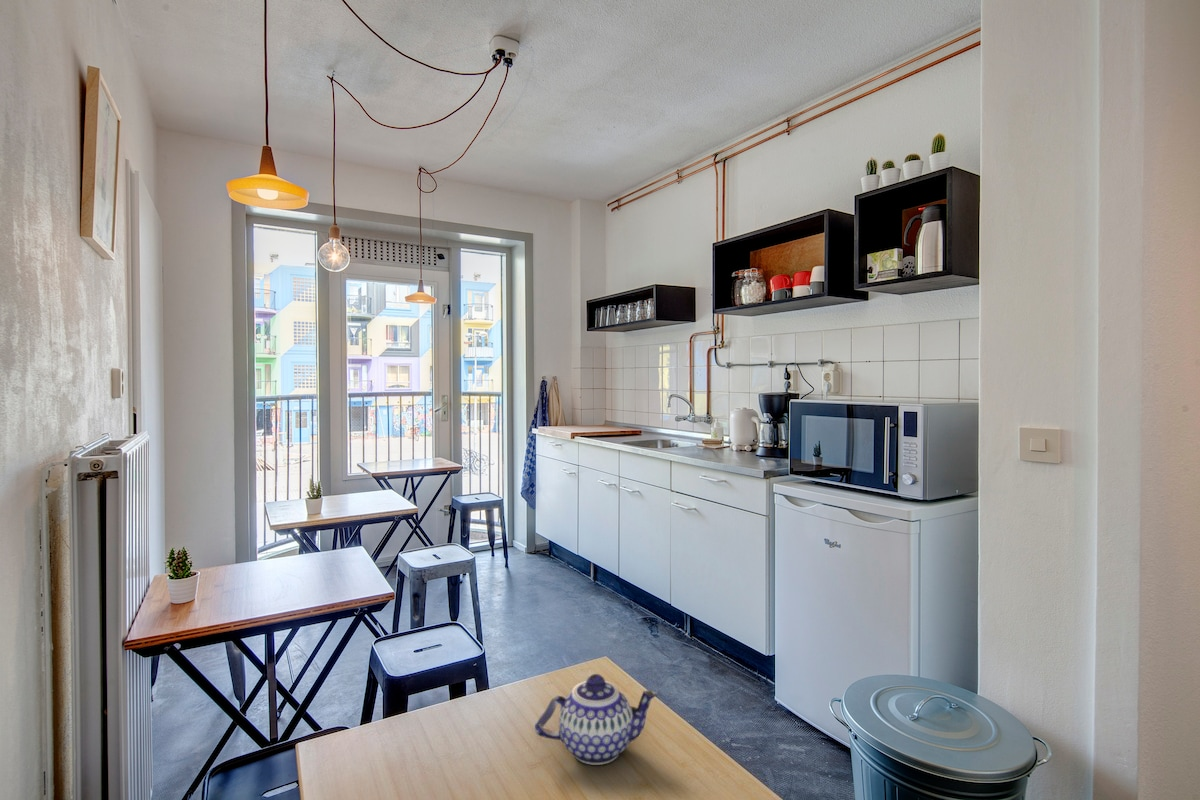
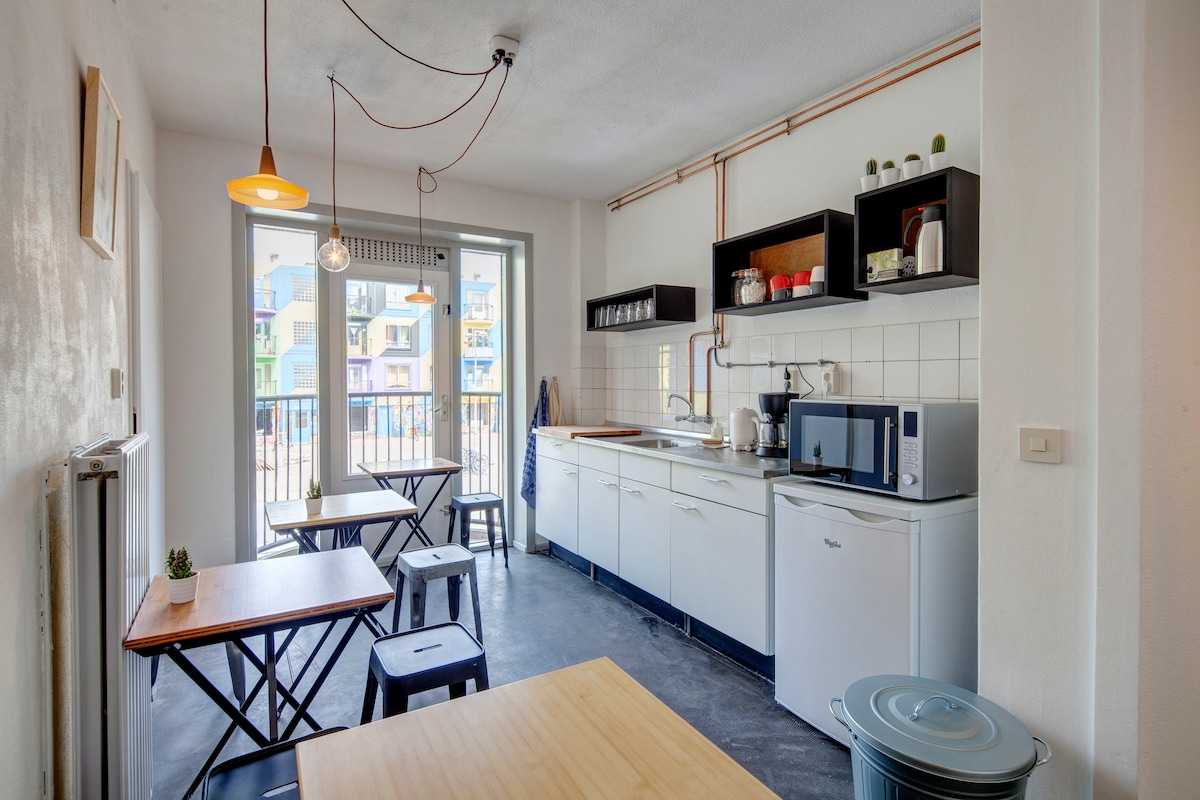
- teapot (597, 713)
